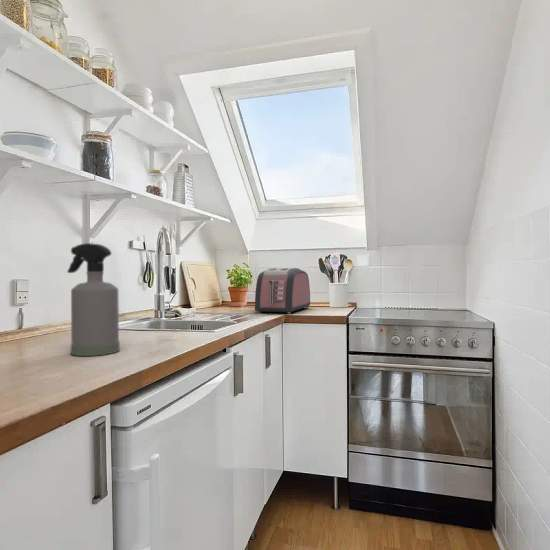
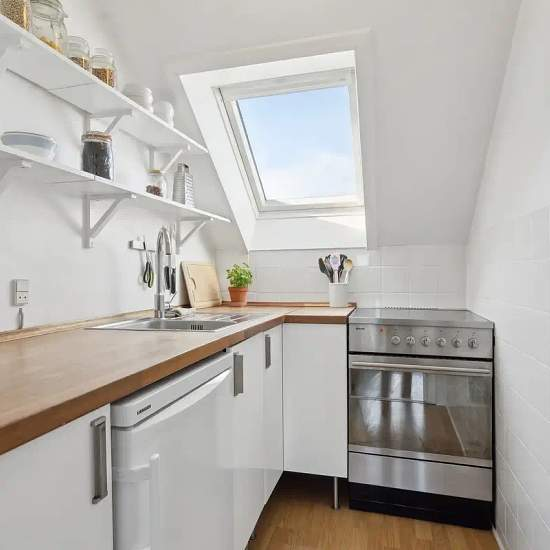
- toaster (283, 289)
- spray bottle (92, 297)
